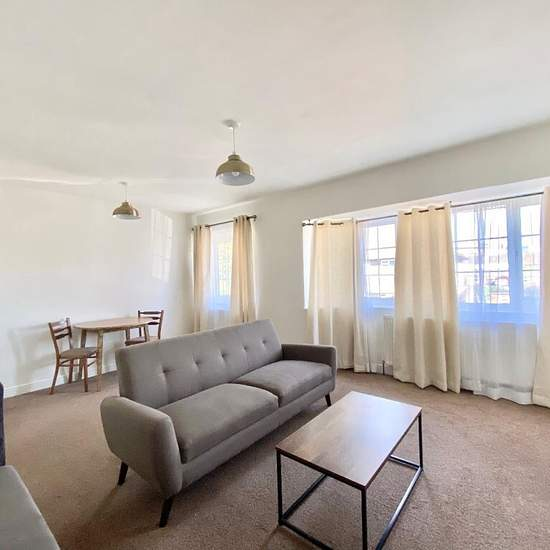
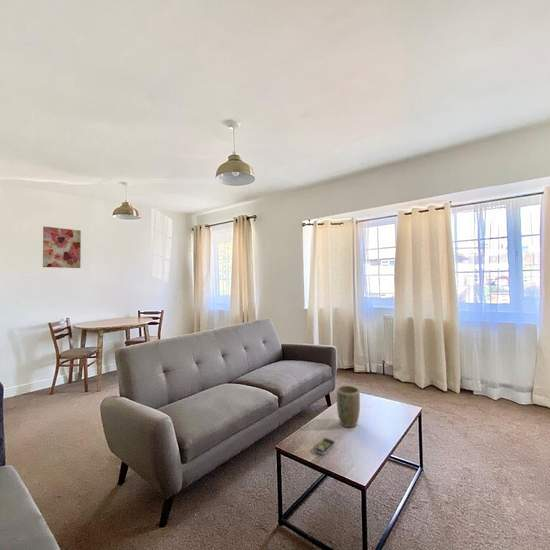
+ plant pot (348, 406)
+ remote control (324, 445)
+ wall art (62, 248)
